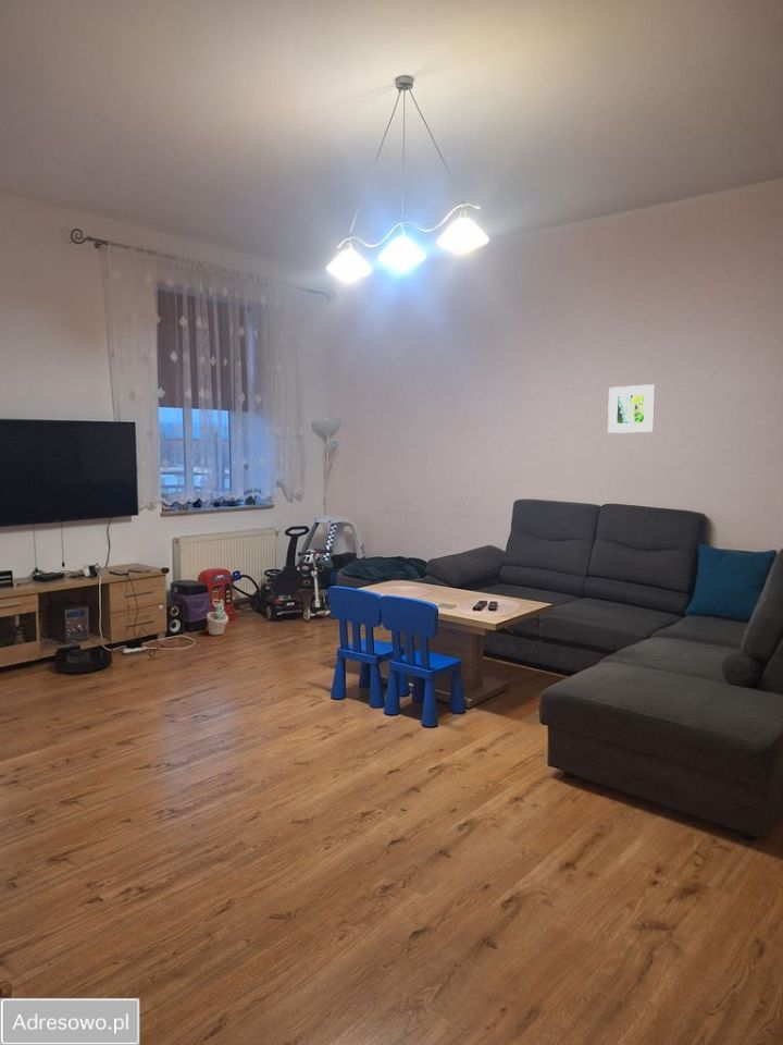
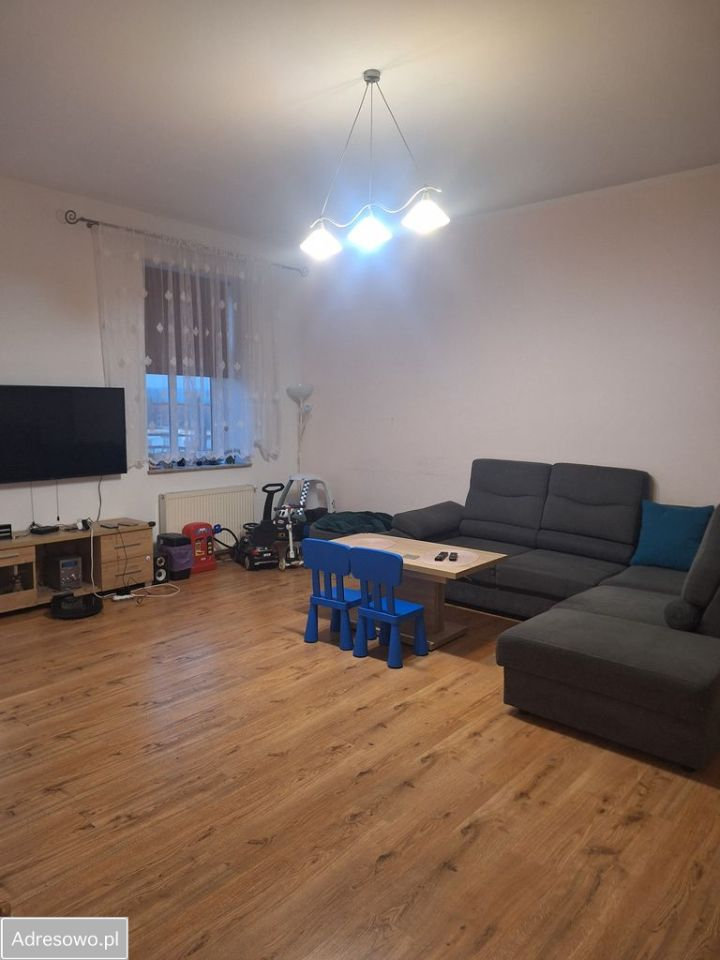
- decorative plant (217, 617)
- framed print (631, 409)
